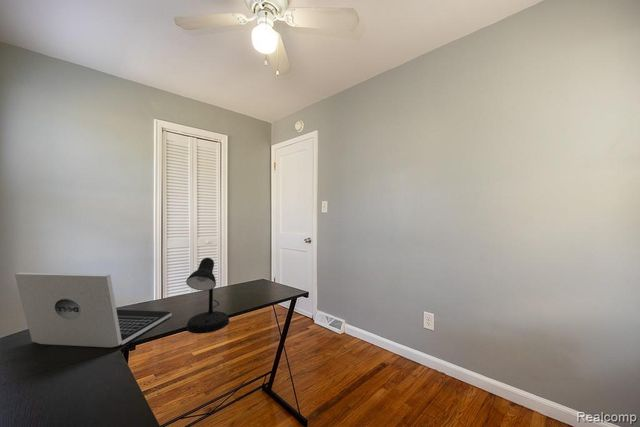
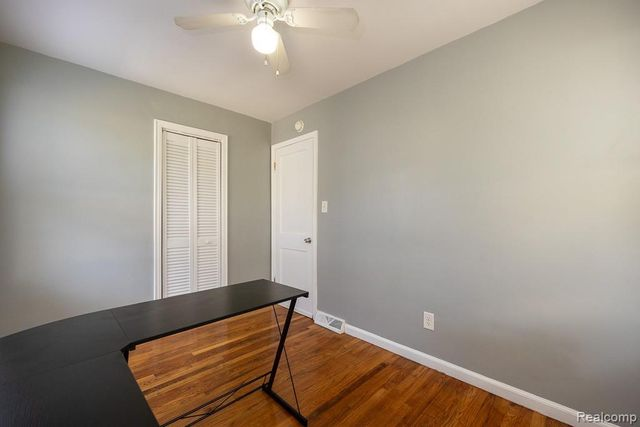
- desk lamp (211, 284)
- laptop (105, 297)
